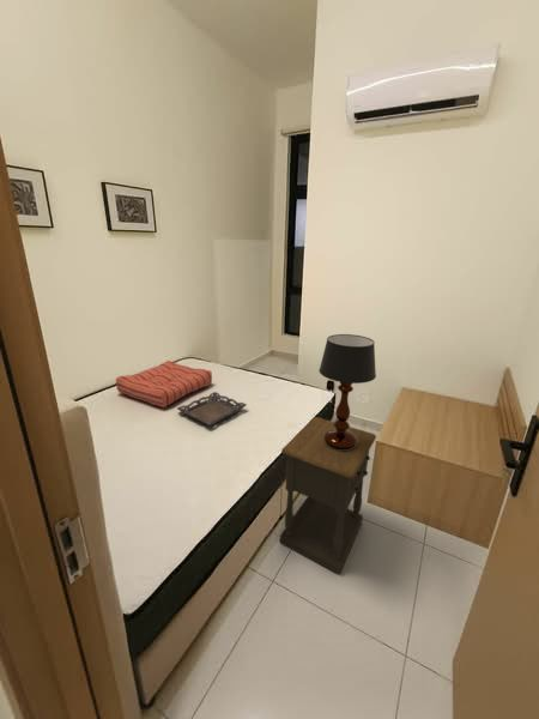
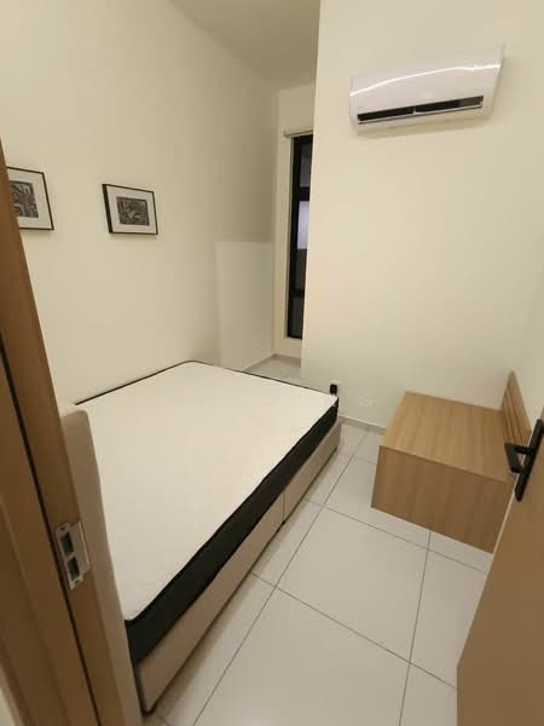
- seat cushion (165, 381)
- tray (212, 409)
- nightstand (326, 489)
- table lamp (344, 393)
